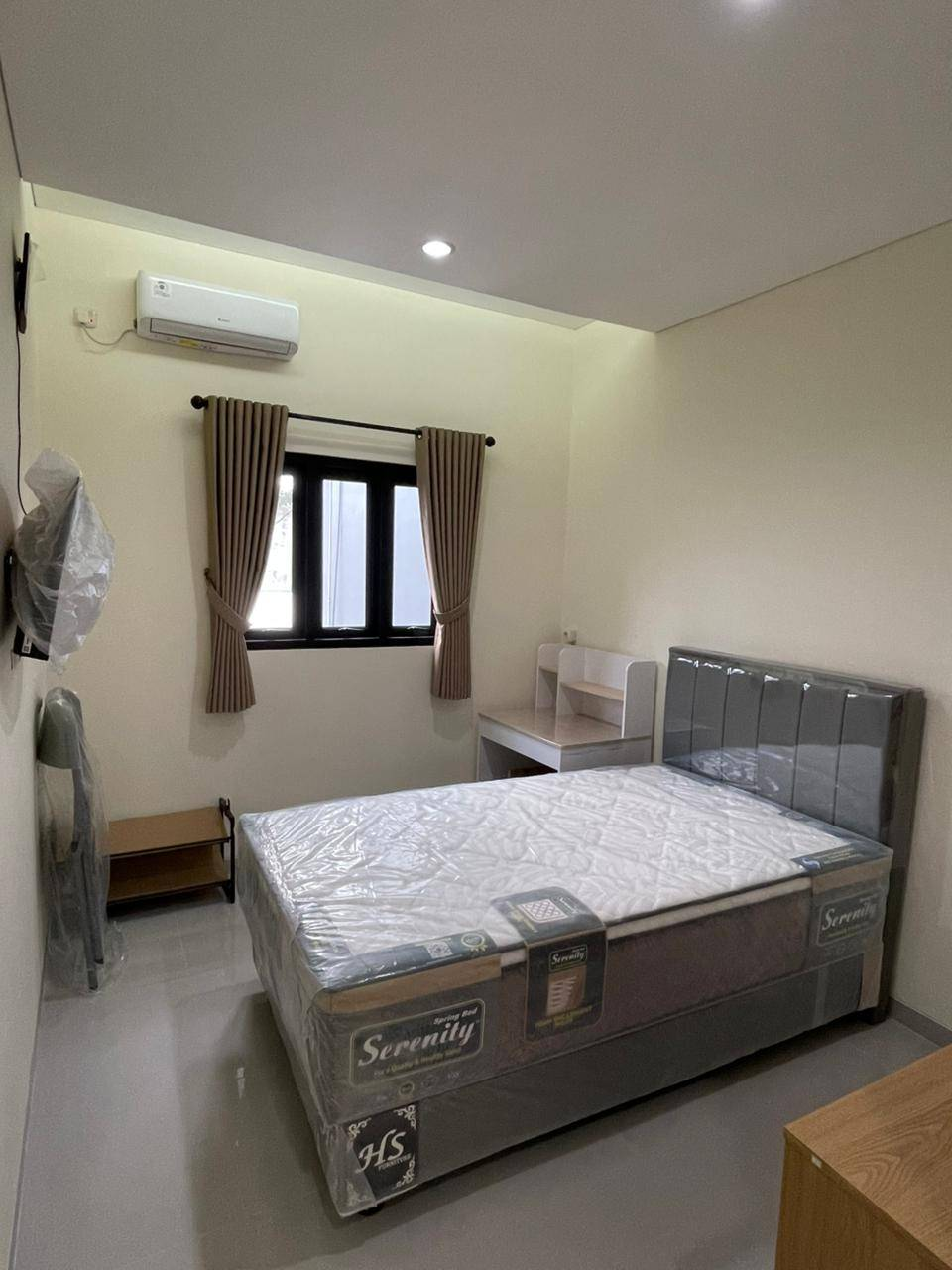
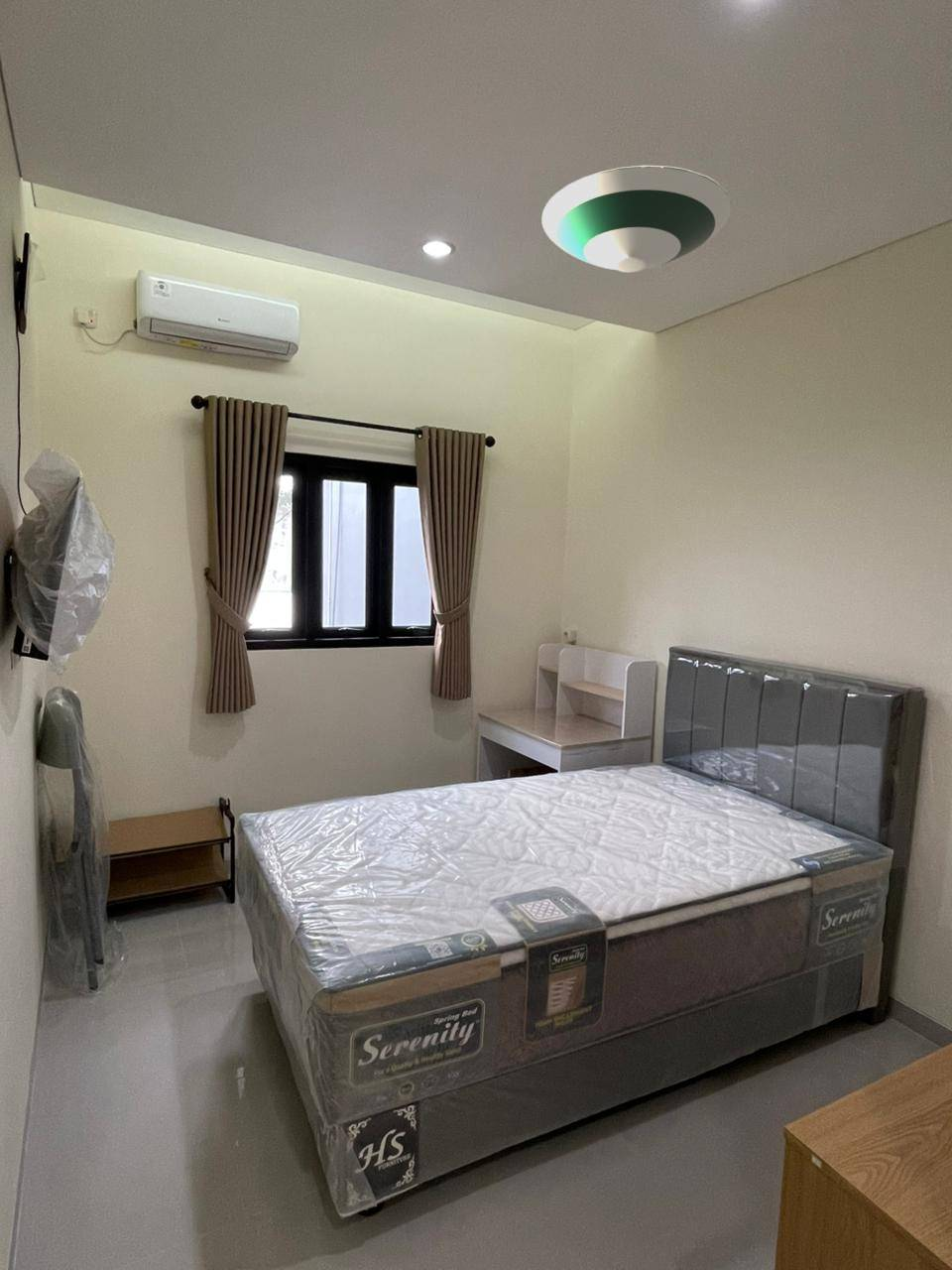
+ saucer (632, 242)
